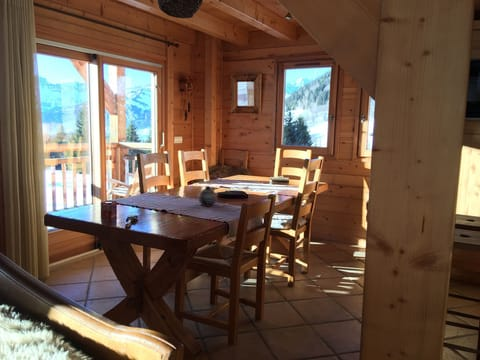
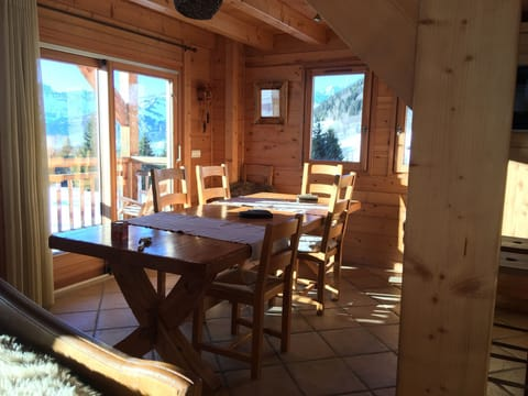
- teapot (207, 195)
